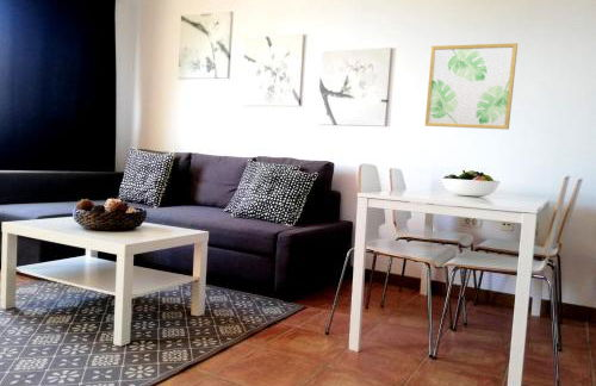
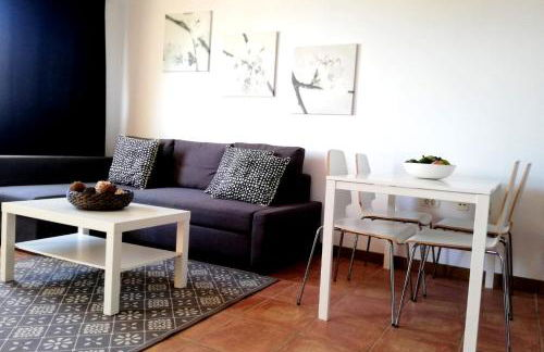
- wall art (468, 86)
